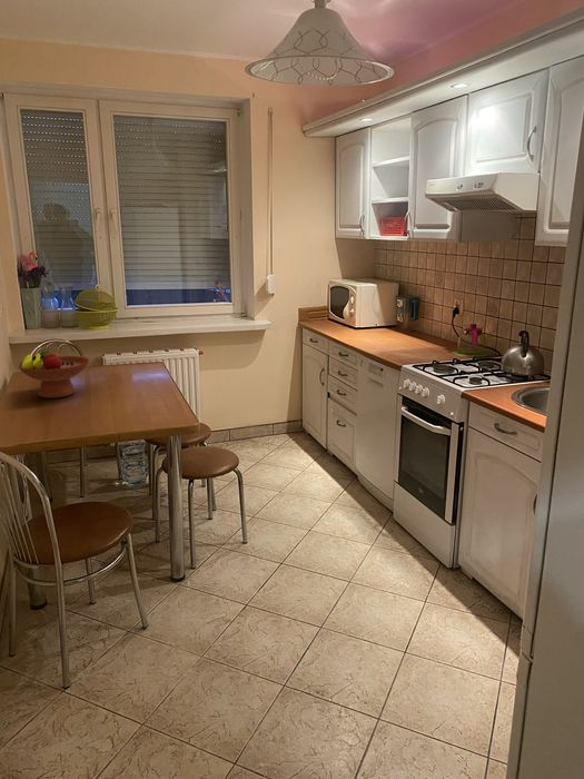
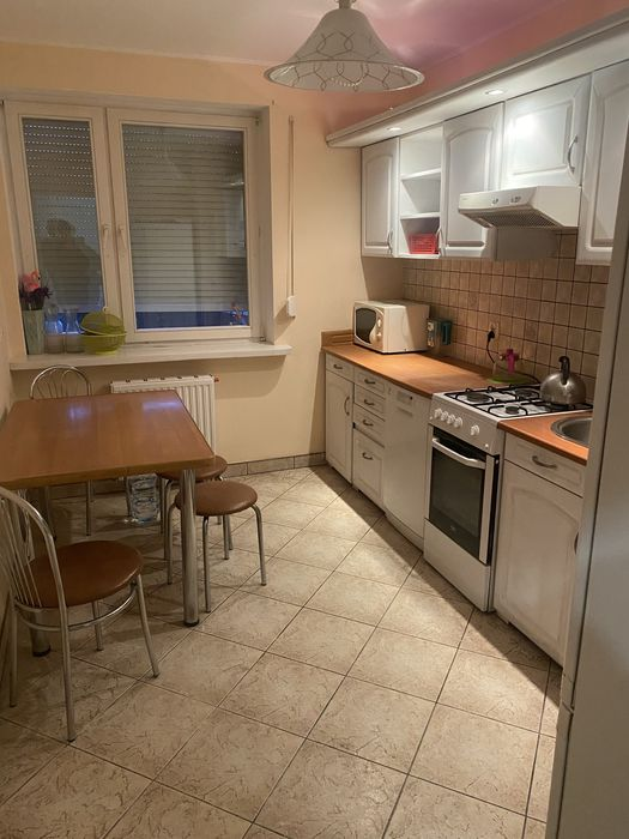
- fruit bowl (55, 372)
